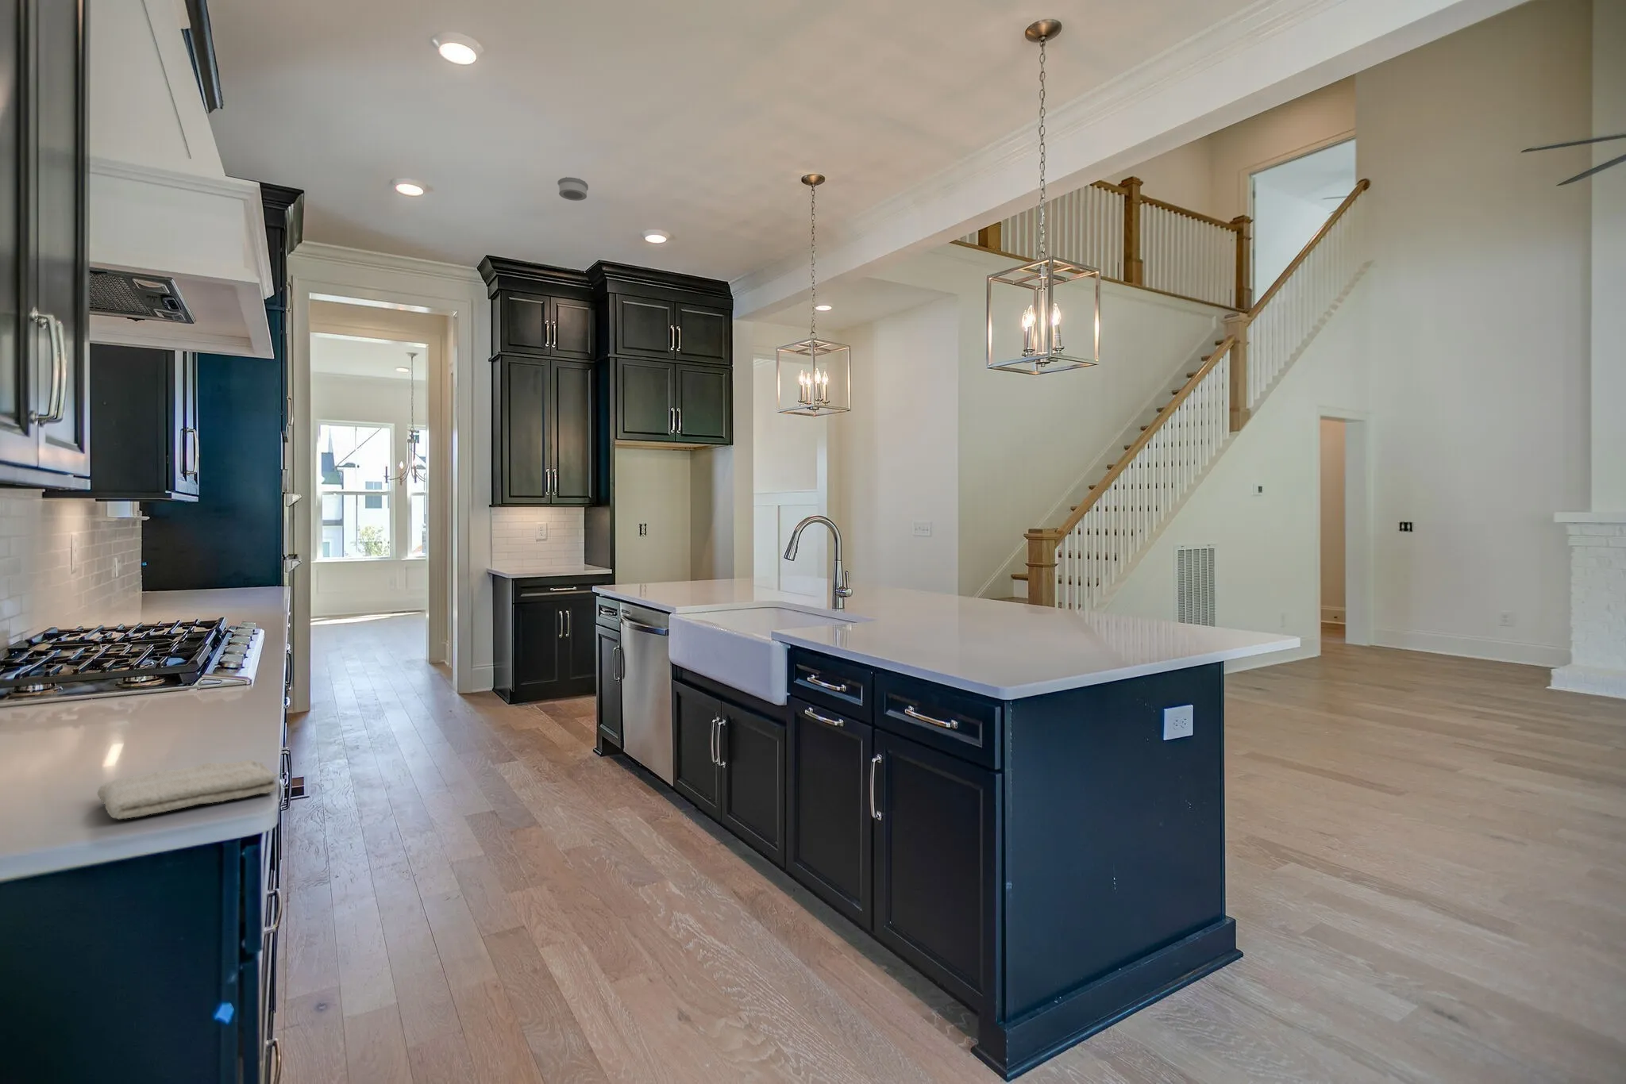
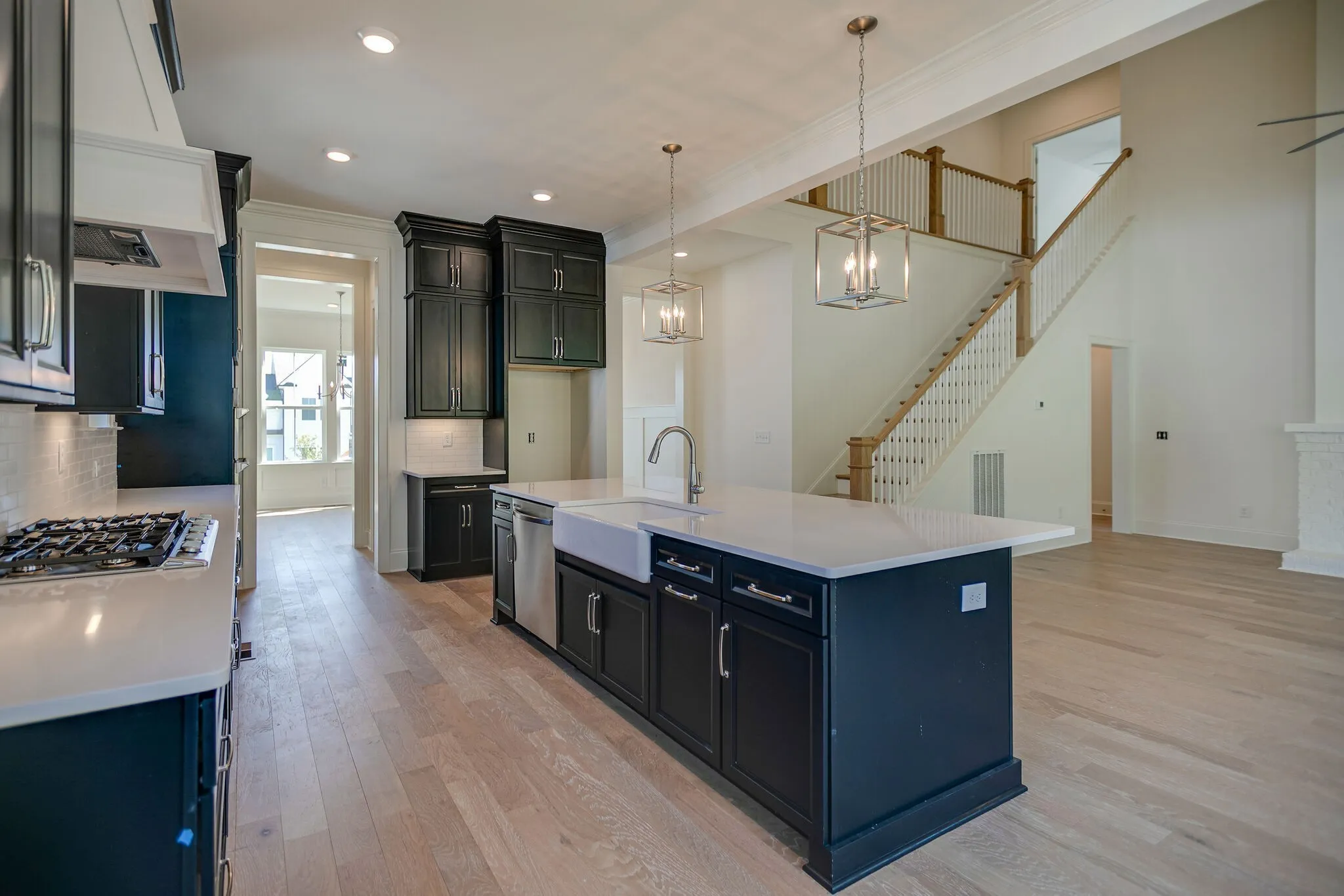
- smoke detector (572, 188)
- washcloth (191, 785)
